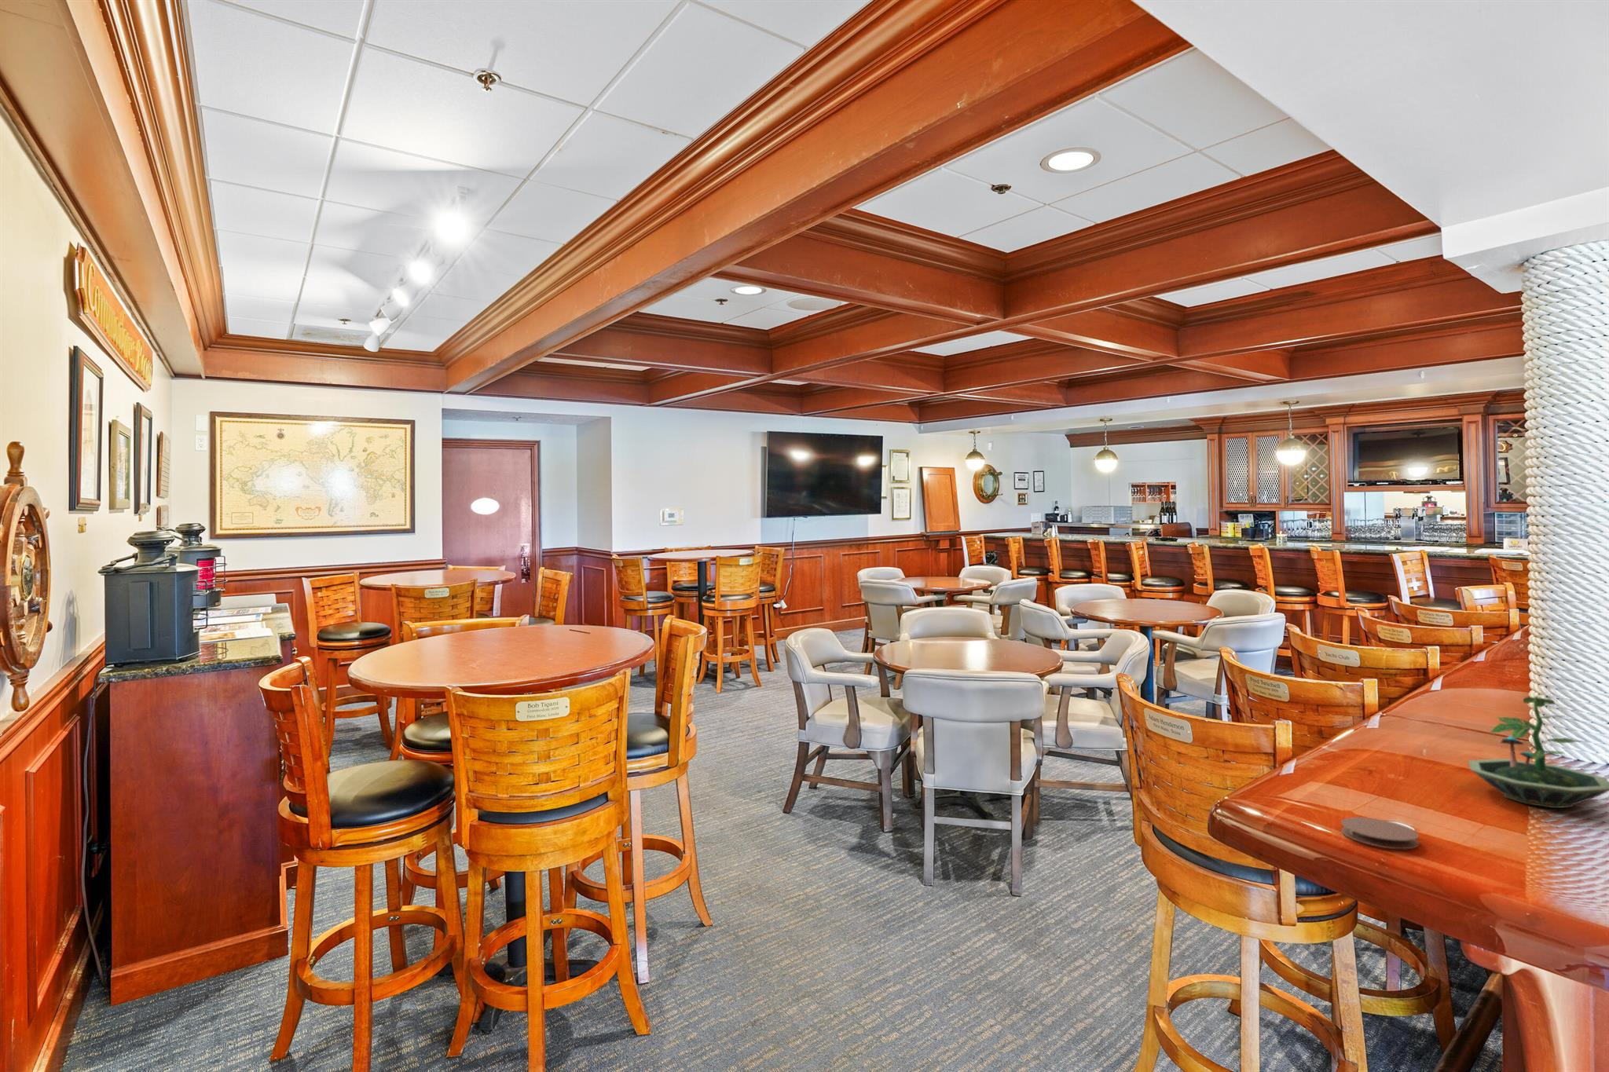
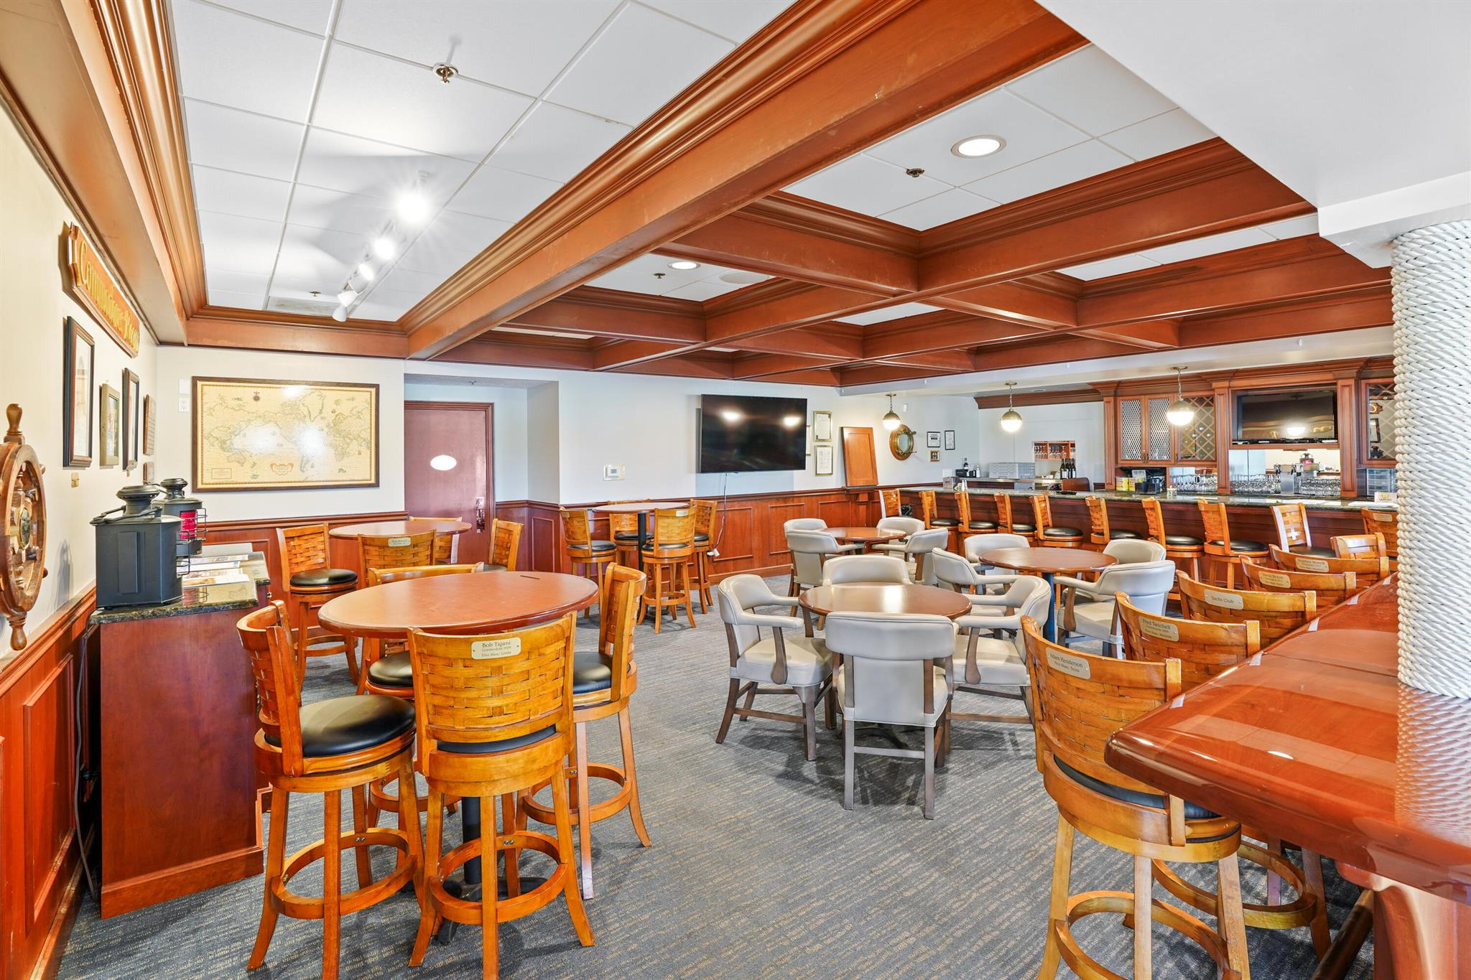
- coaster (1379, 833)
- terrarium (1535, 714)
